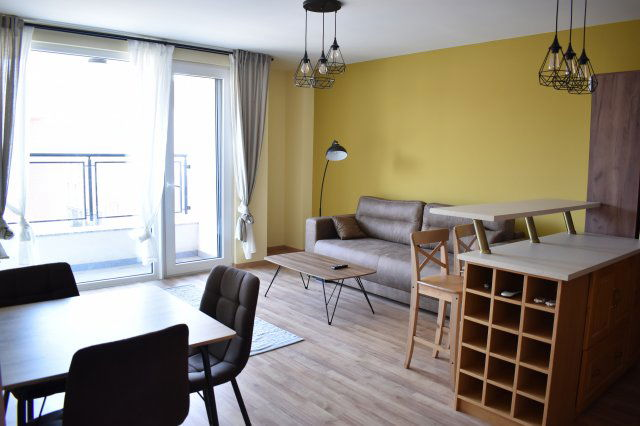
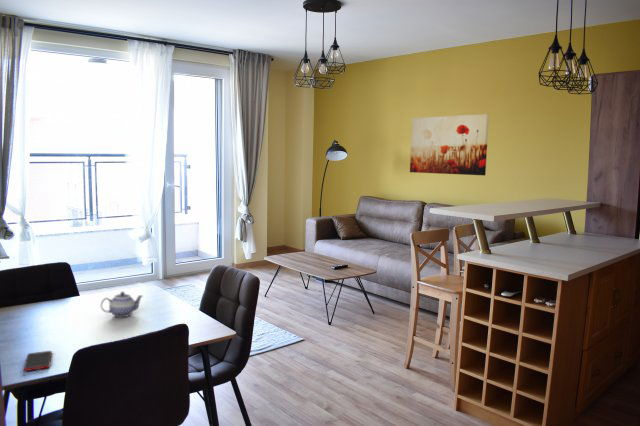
+ cell phone (38, 360)
+ wall art (446, 145)
+ teapot (122, 303)
